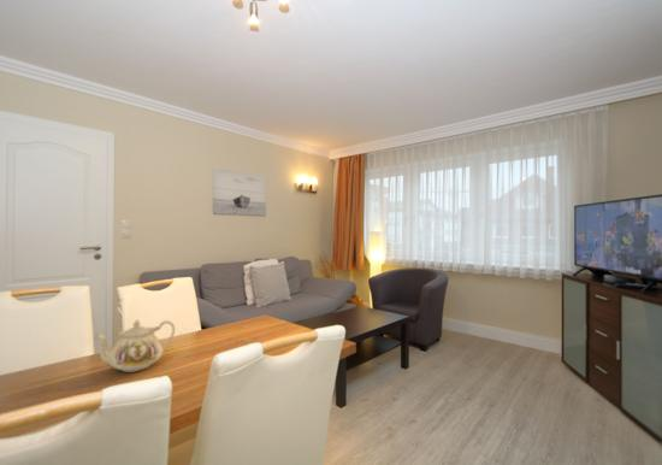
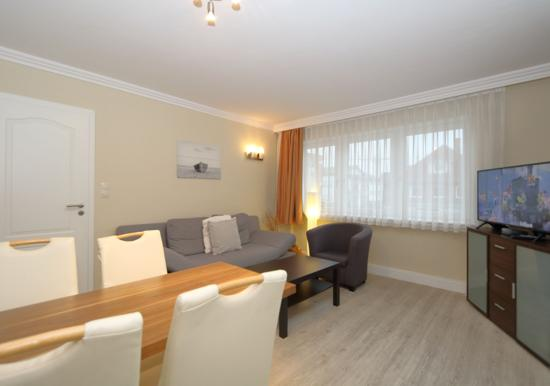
- teapot (136, 342)
